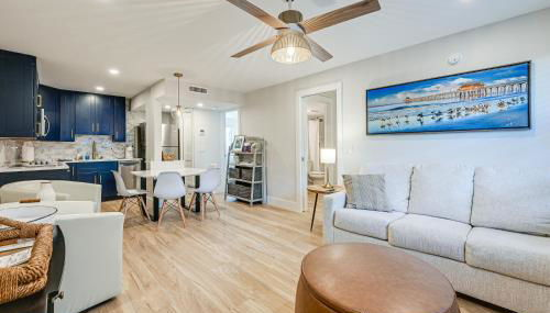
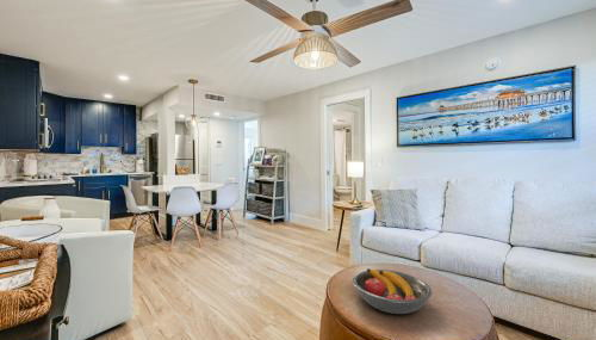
+ fruit bowl (390, 290)
